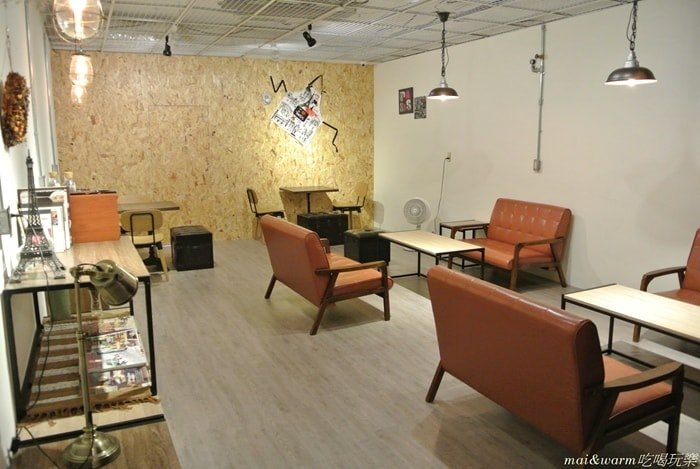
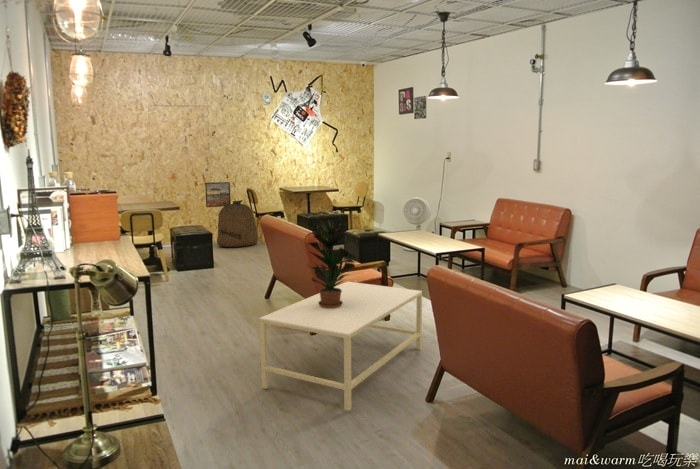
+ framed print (218, 194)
+ coffee table (348, 335)
+ potted plant (334, 261)
+ bag (236, 223)
